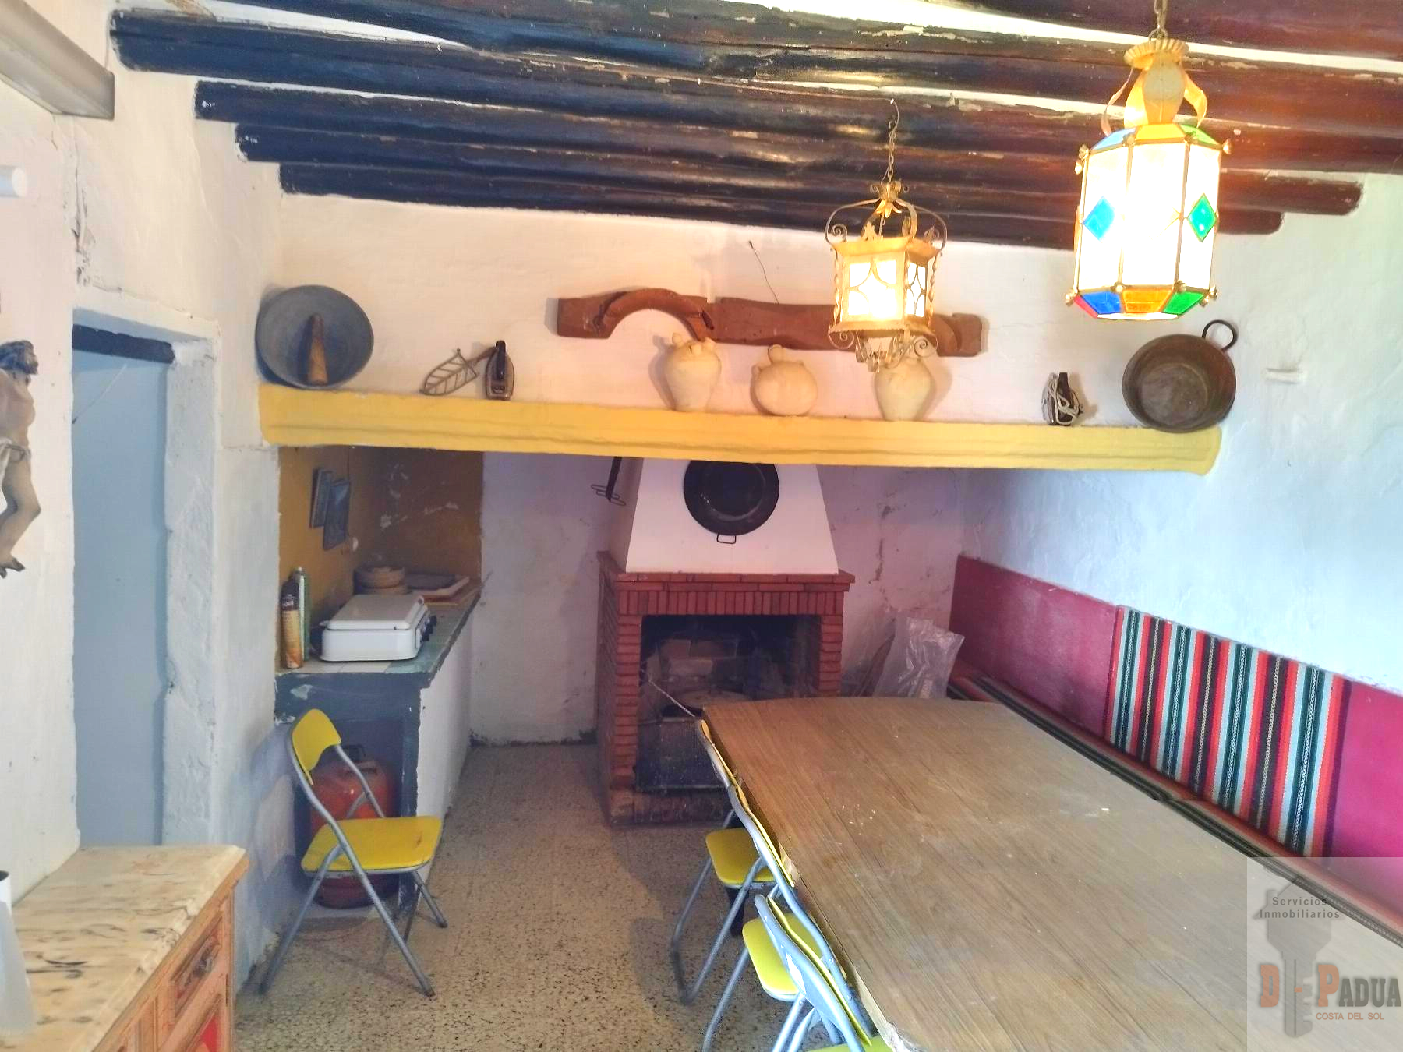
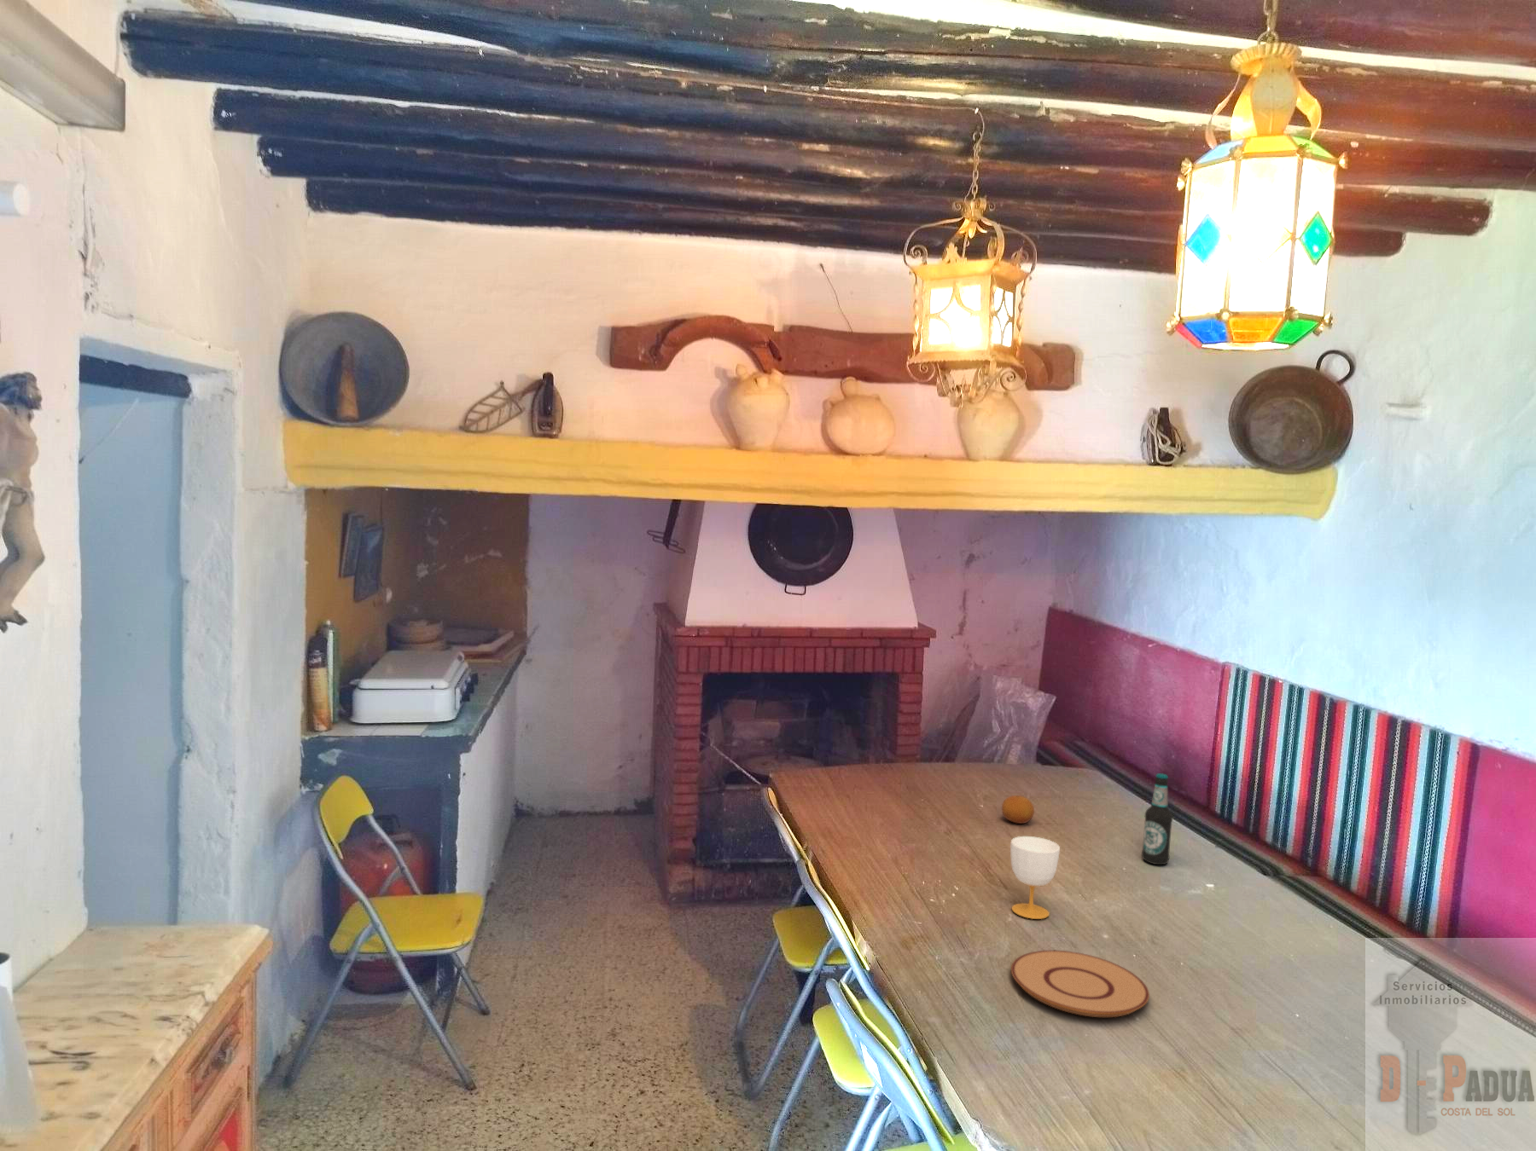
+ plate (1078, 983)
+ bottle (1157, 817)
+ cup (1033, 878)
+ fruit (1017, 809)
